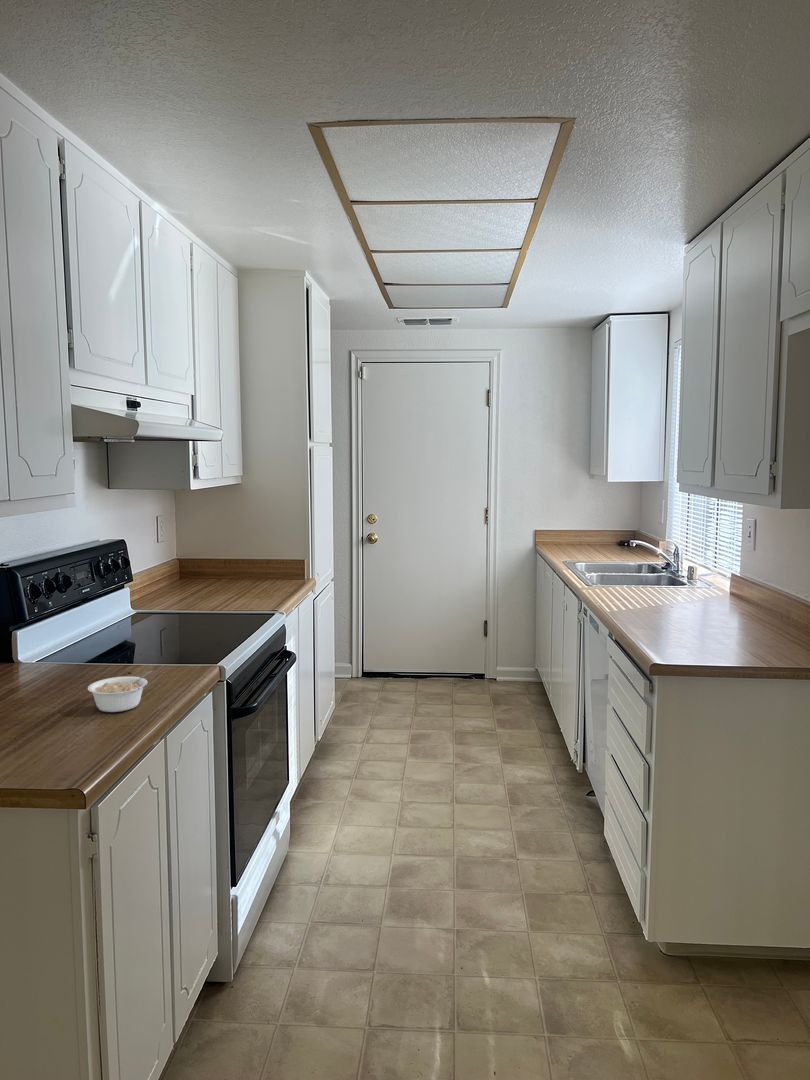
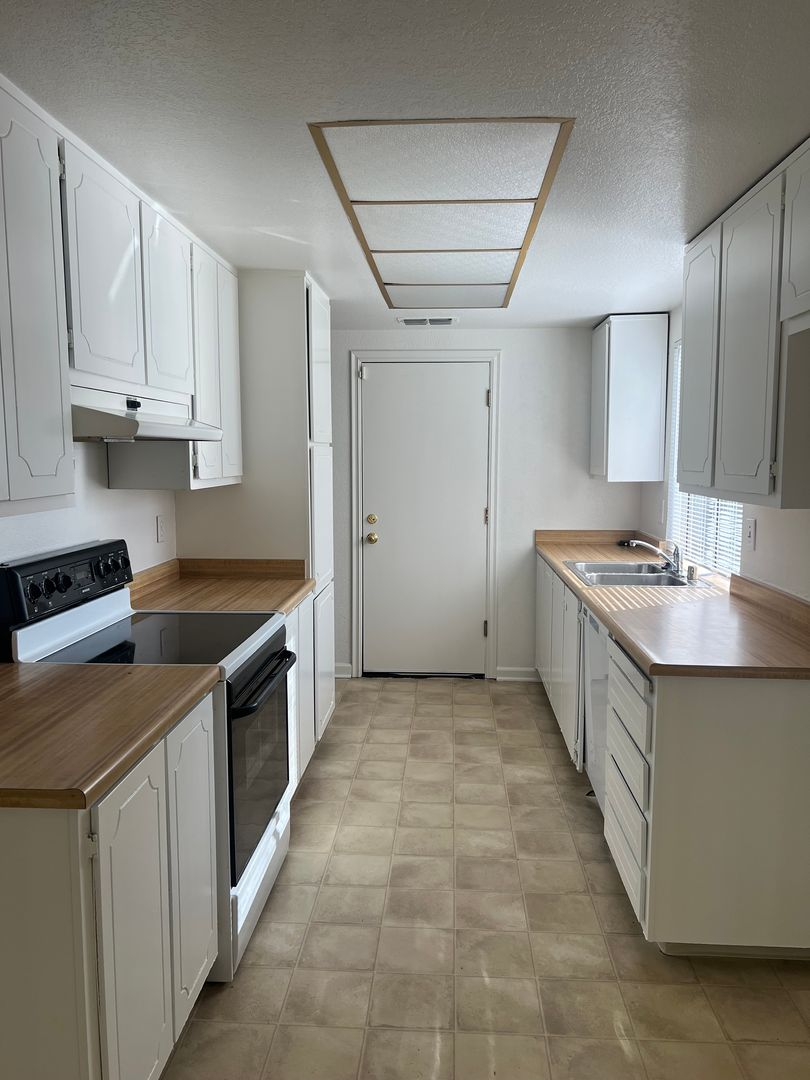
- legume (119, 692)
